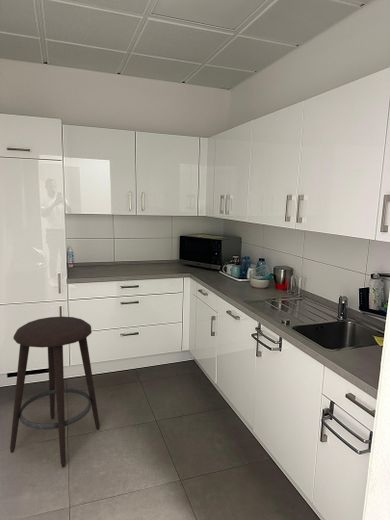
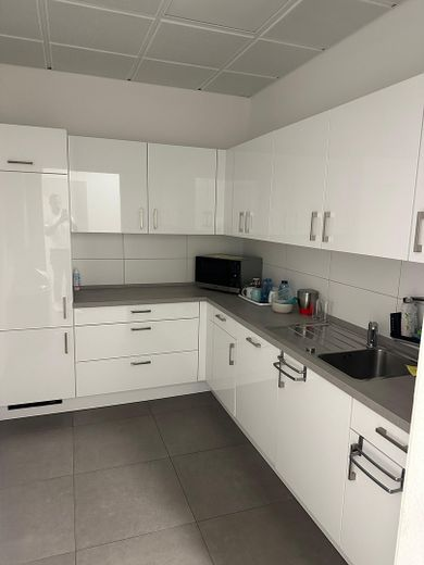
- stool (55, 384)
